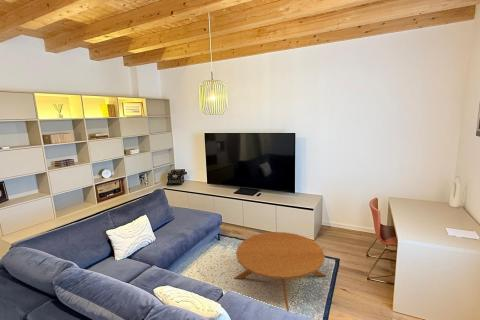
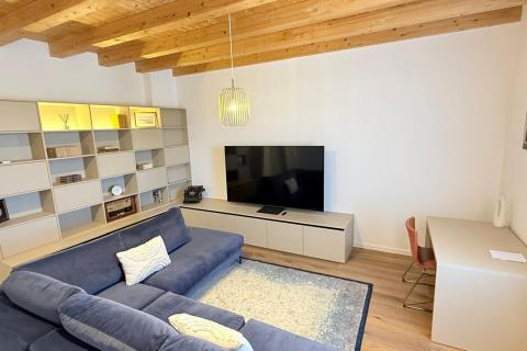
- coffee table (279, 263)
